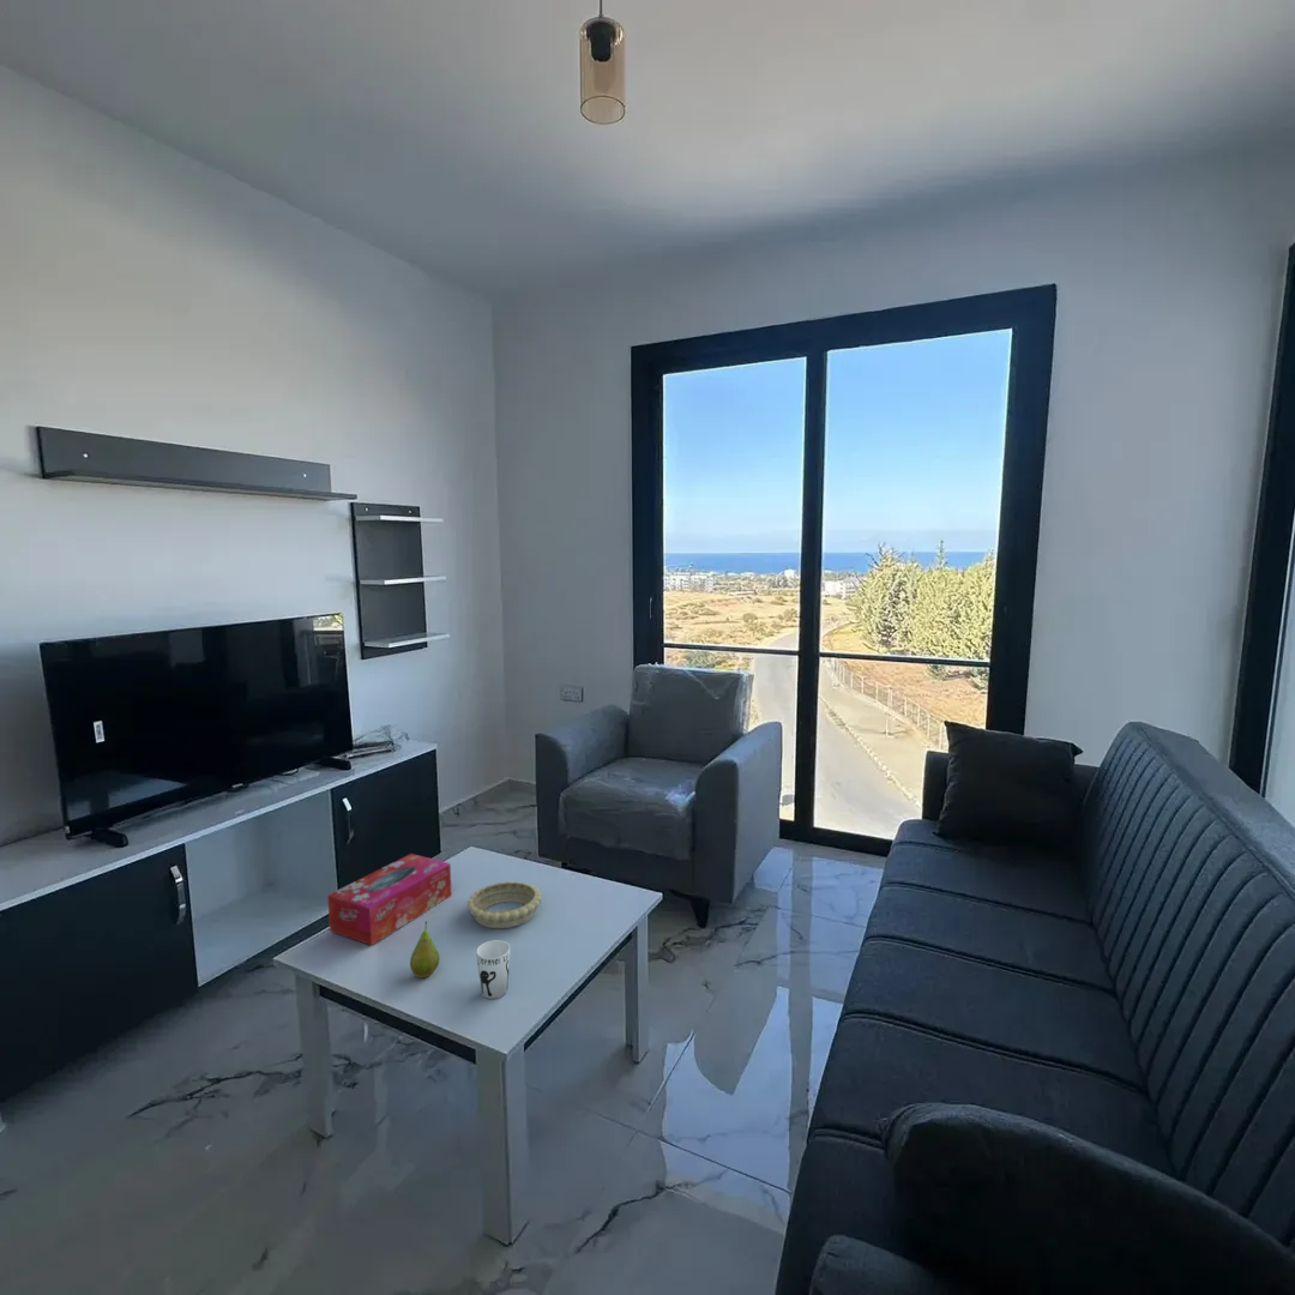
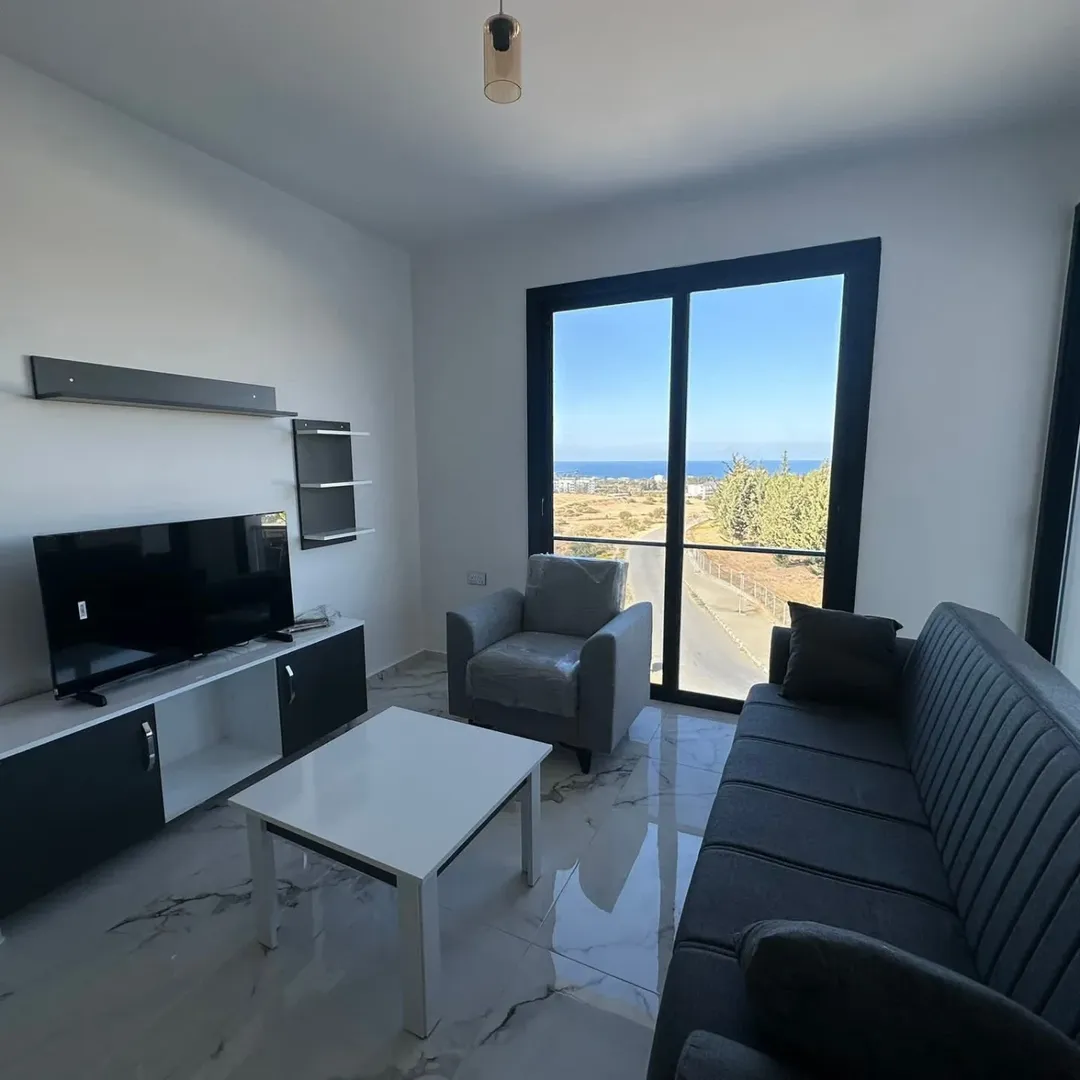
- fruit (423, 950)
- cup (493, 969)
- tissue box (392, 896)
- decorative bowl (505, 901)
